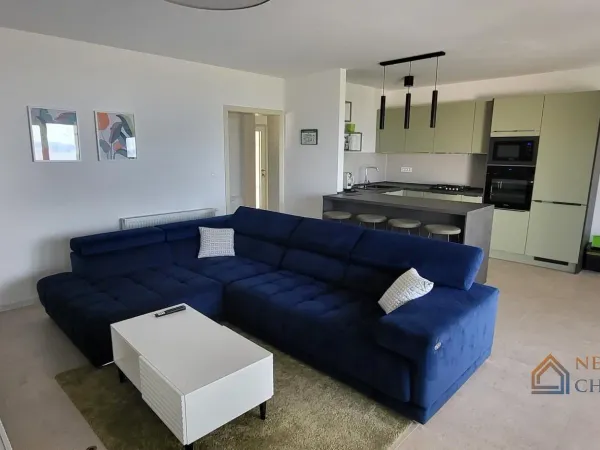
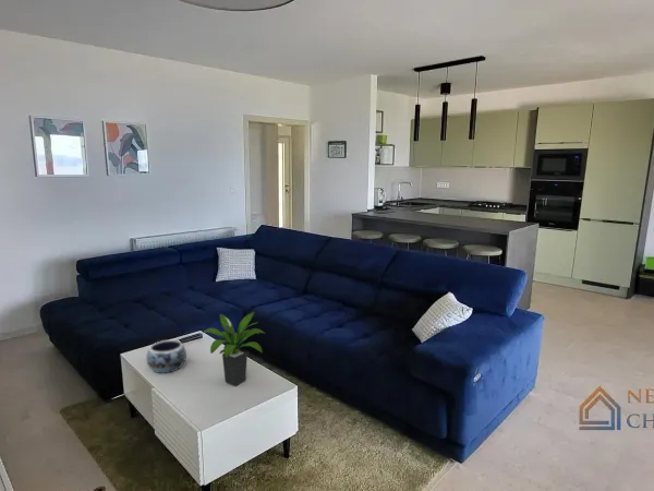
+ potted plant (233, 348)
+ decorative bowl (166, 356)
